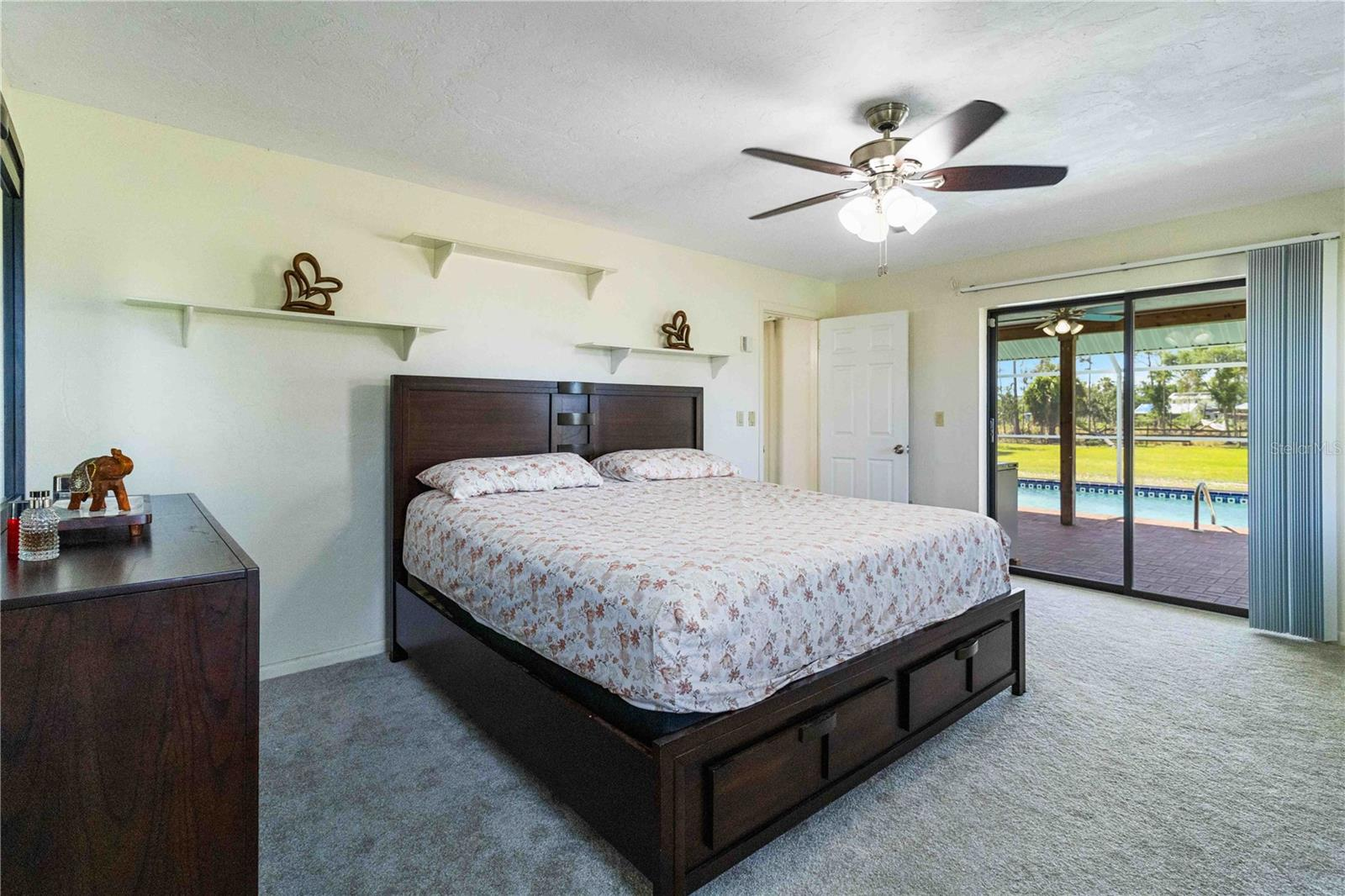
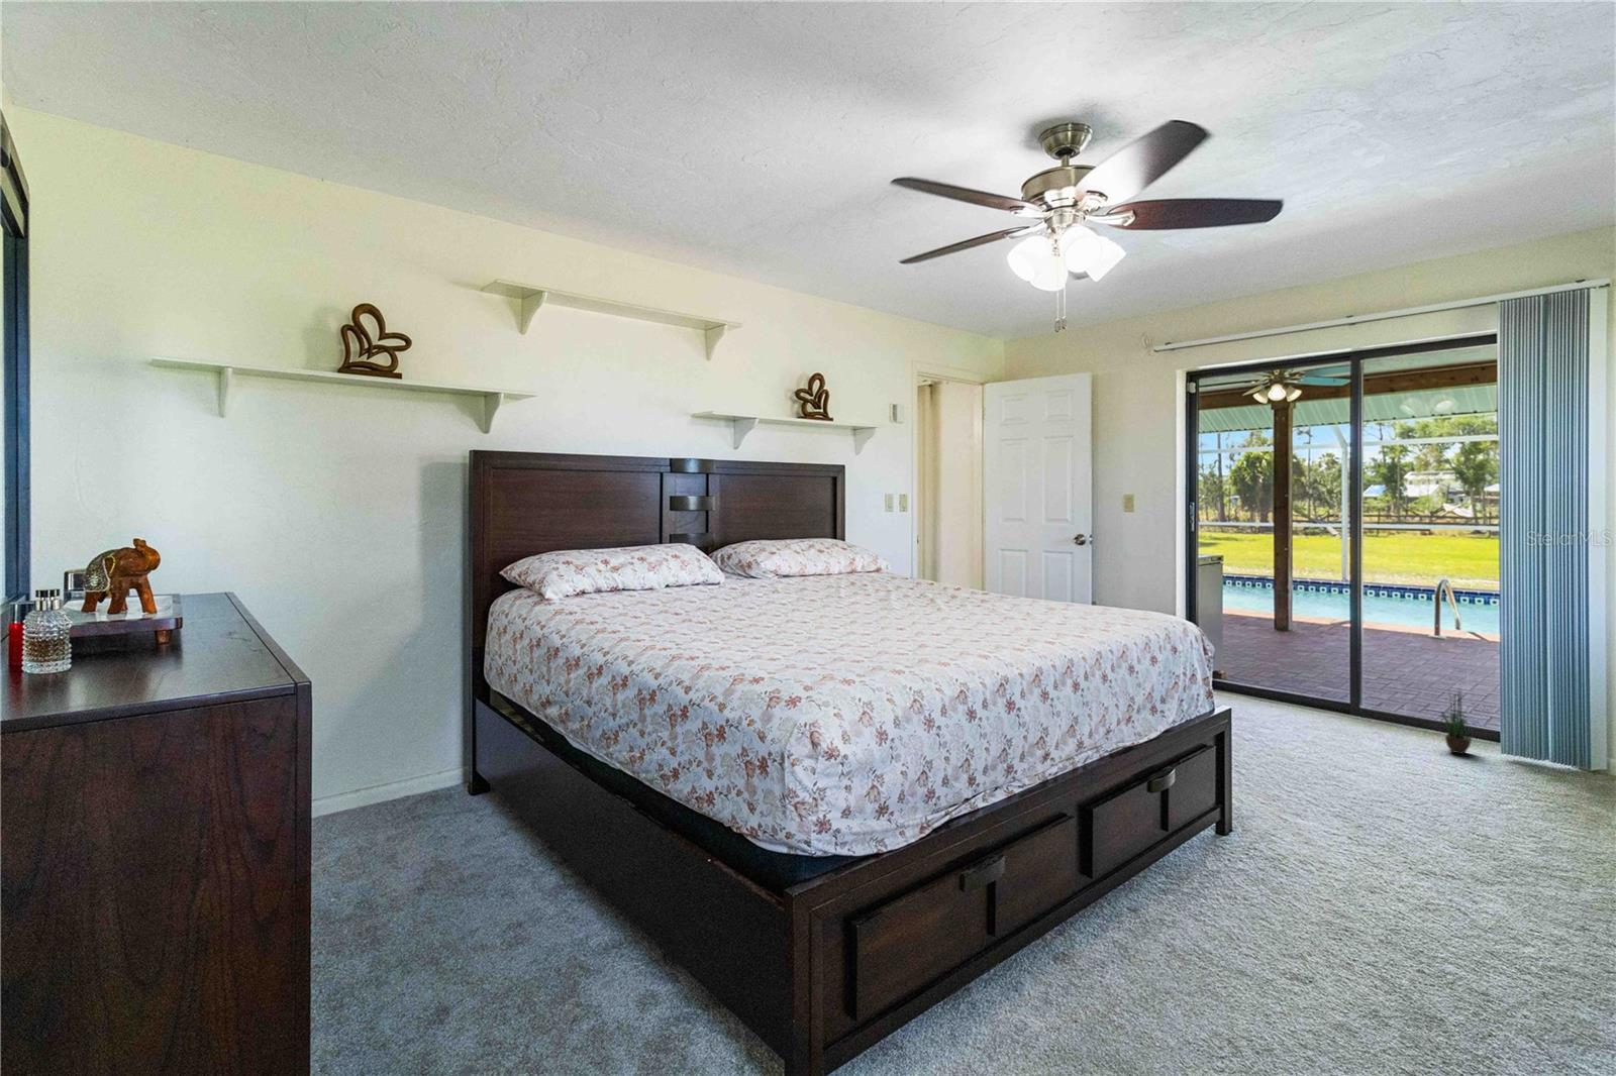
+ potted plant (1454, 715)
